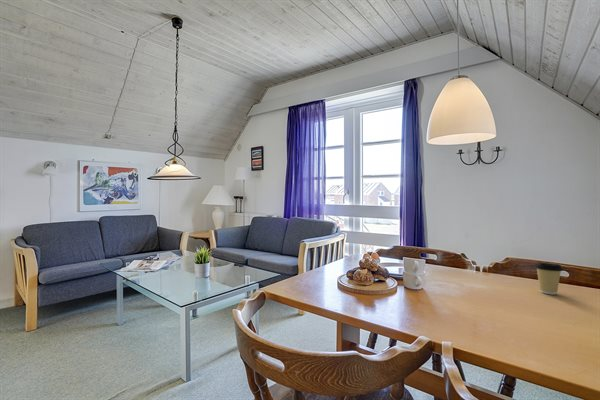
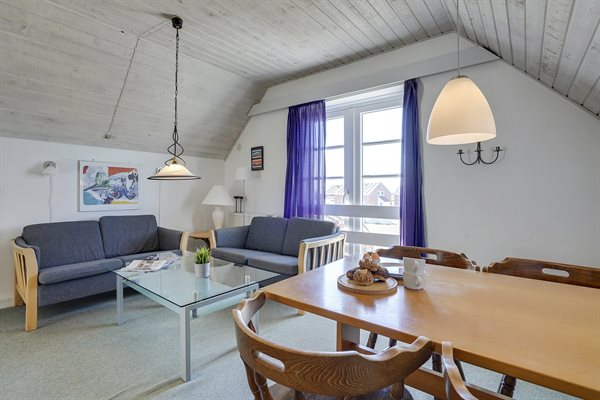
- coffee cup (548, 278)
